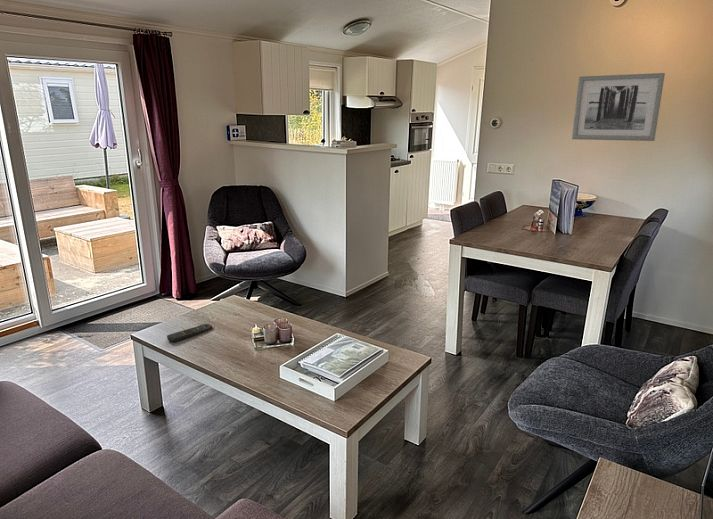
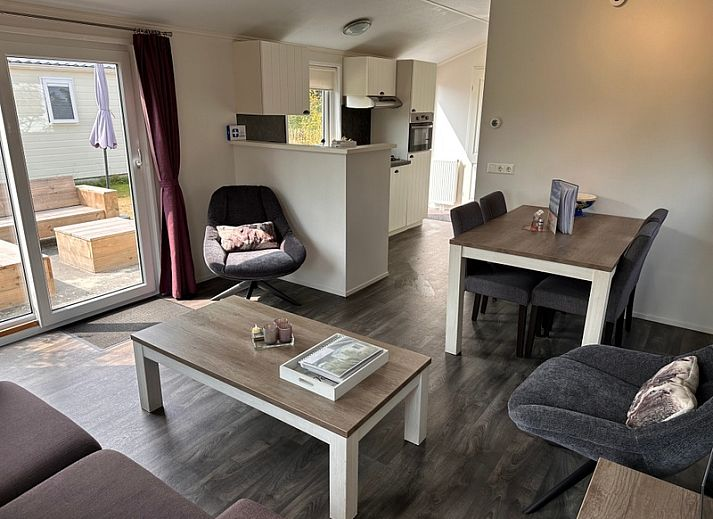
- remote control (190, 332)
- wall art (615, 108)
